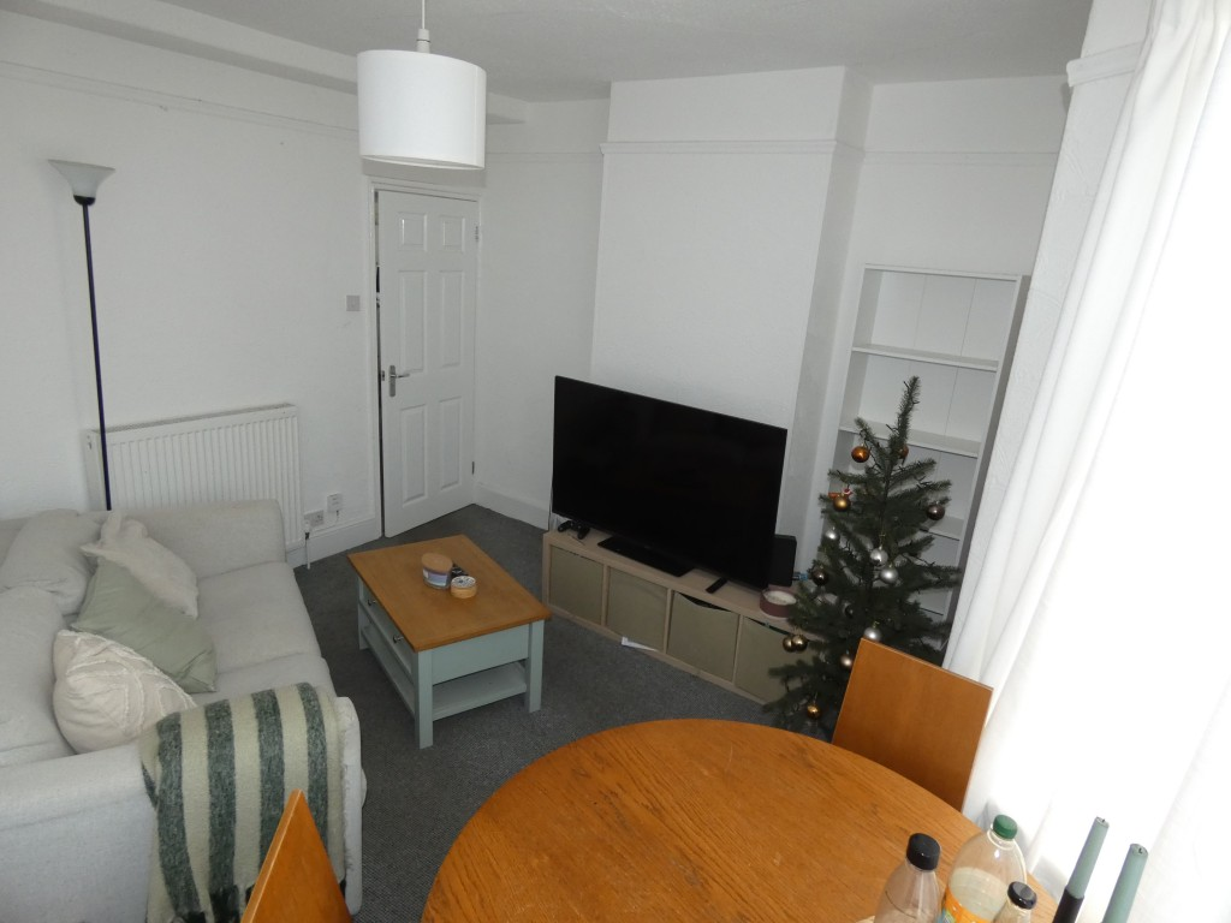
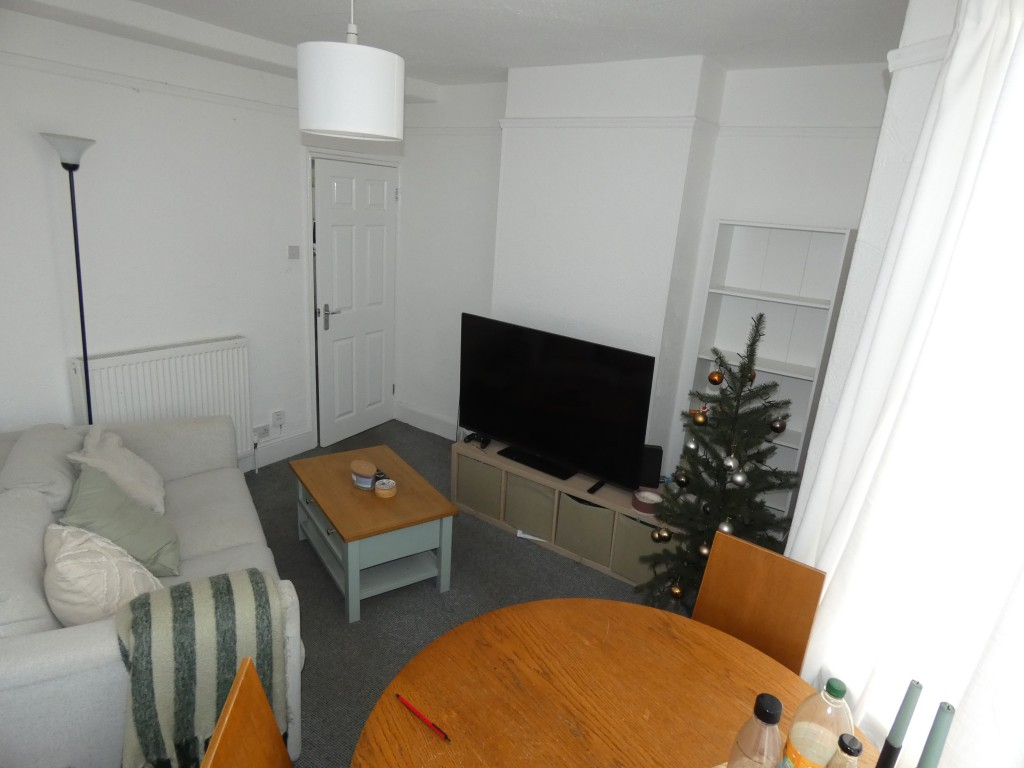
+ pen (421, 715)
